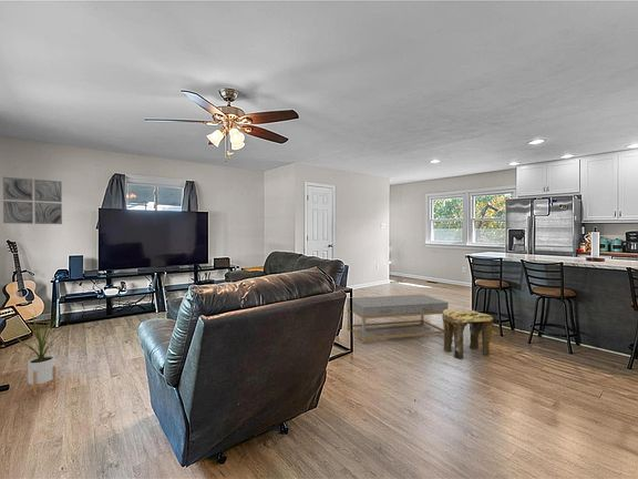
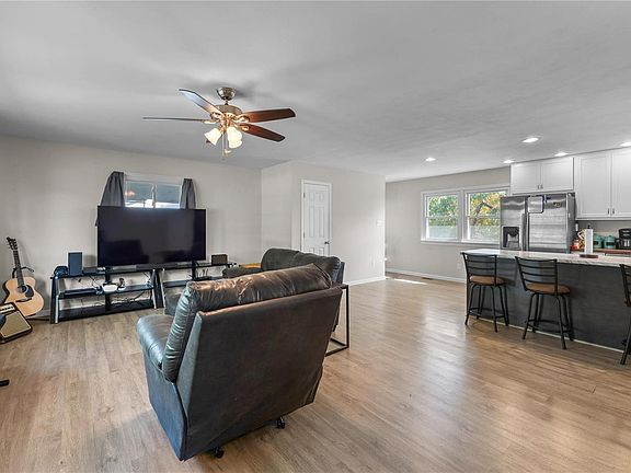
- coffee table (395, 316)
- house plant (40, 349)
- stool (470, 330)
- wall art (32, 202)
